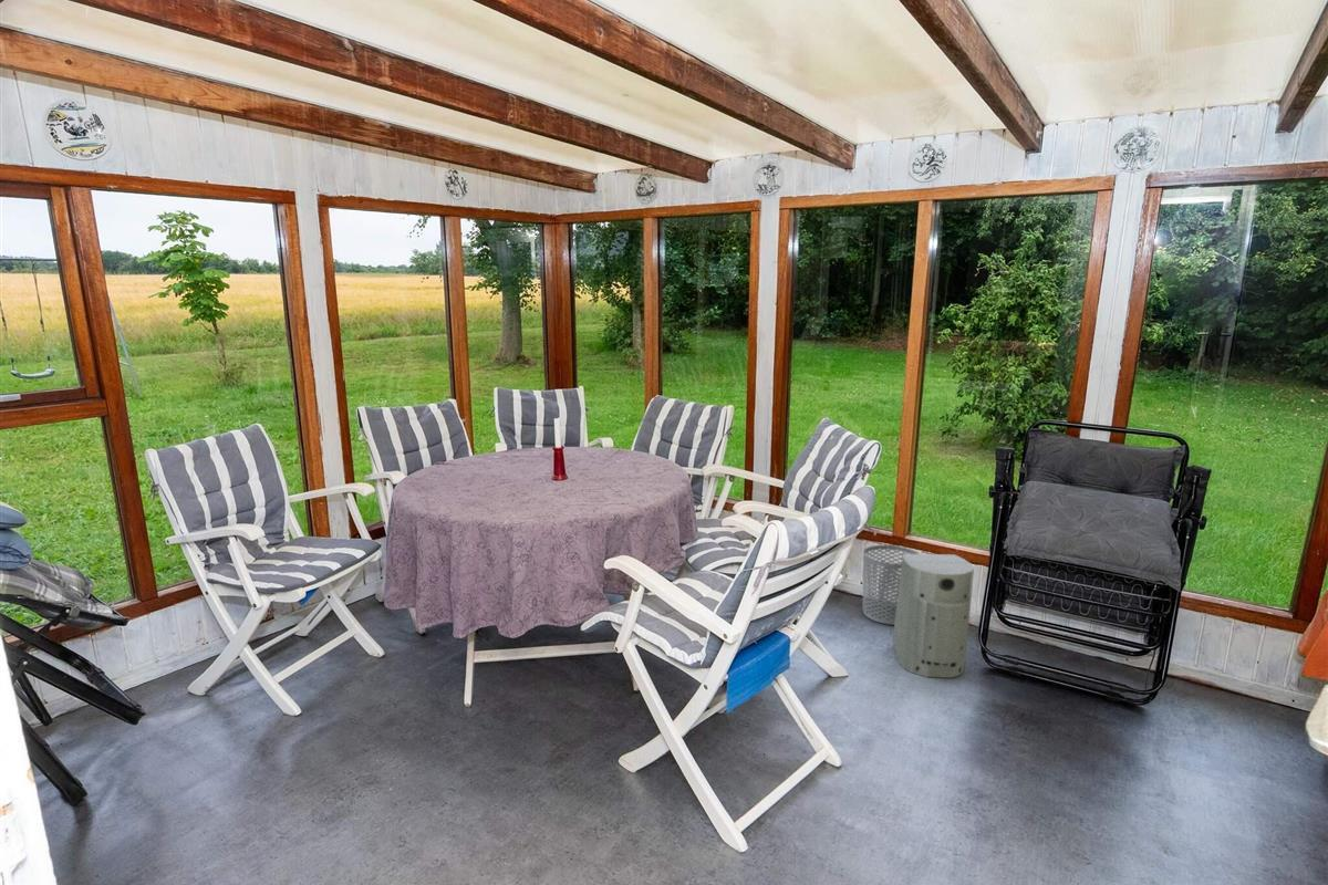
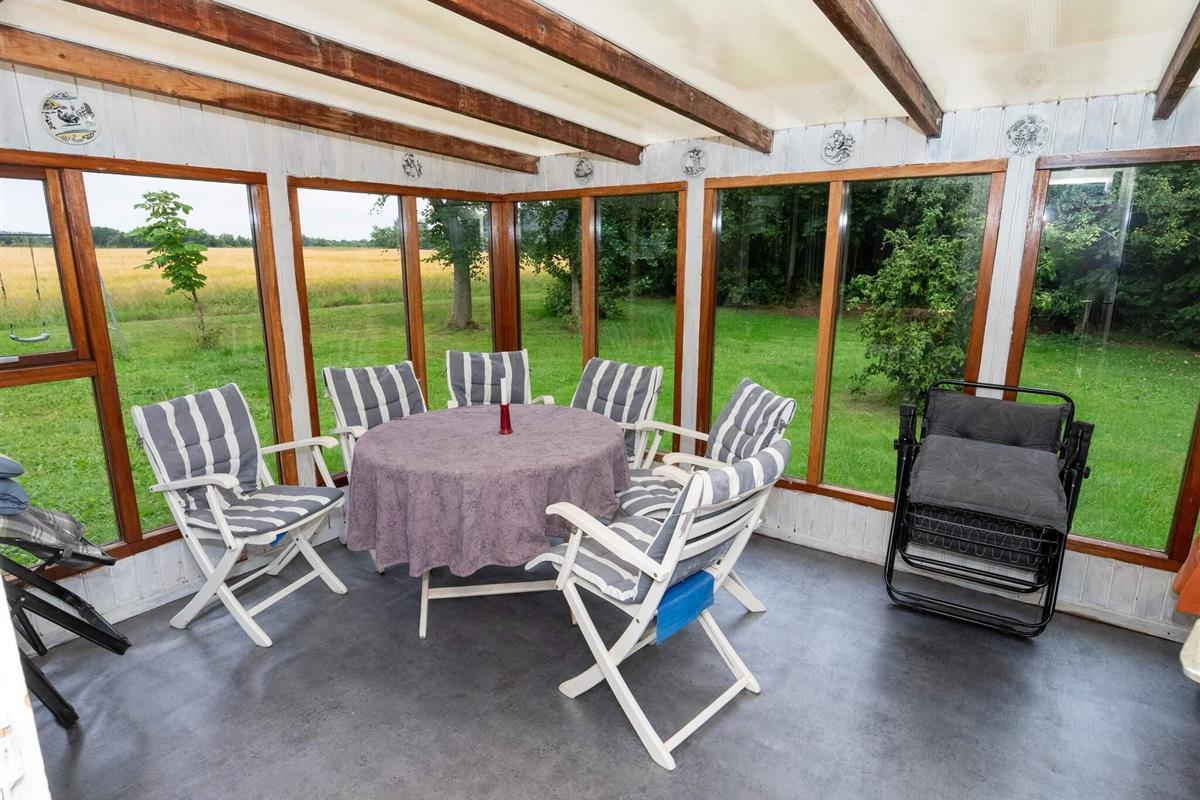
- fan (934, 614)
- waste bin (890, 584)
